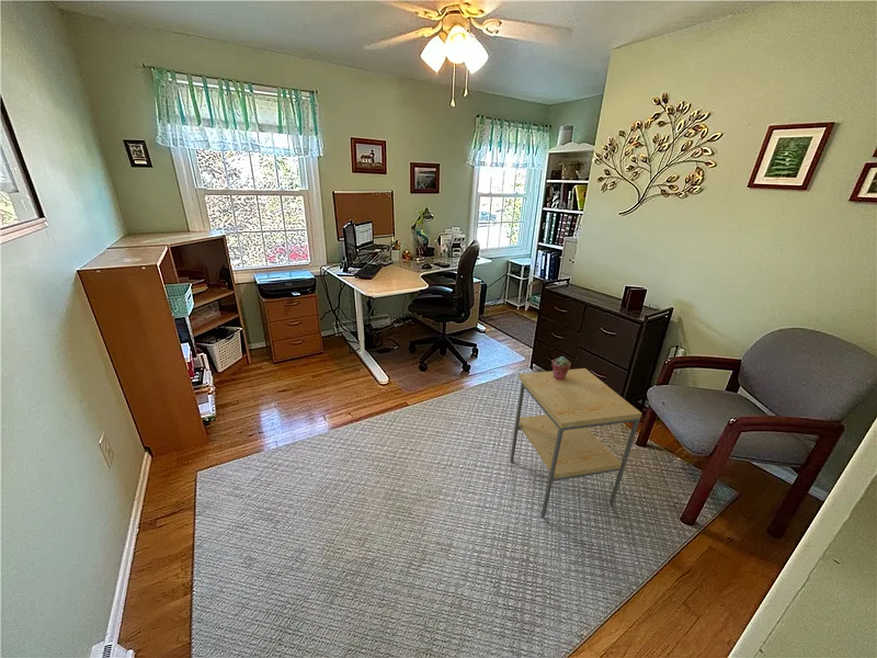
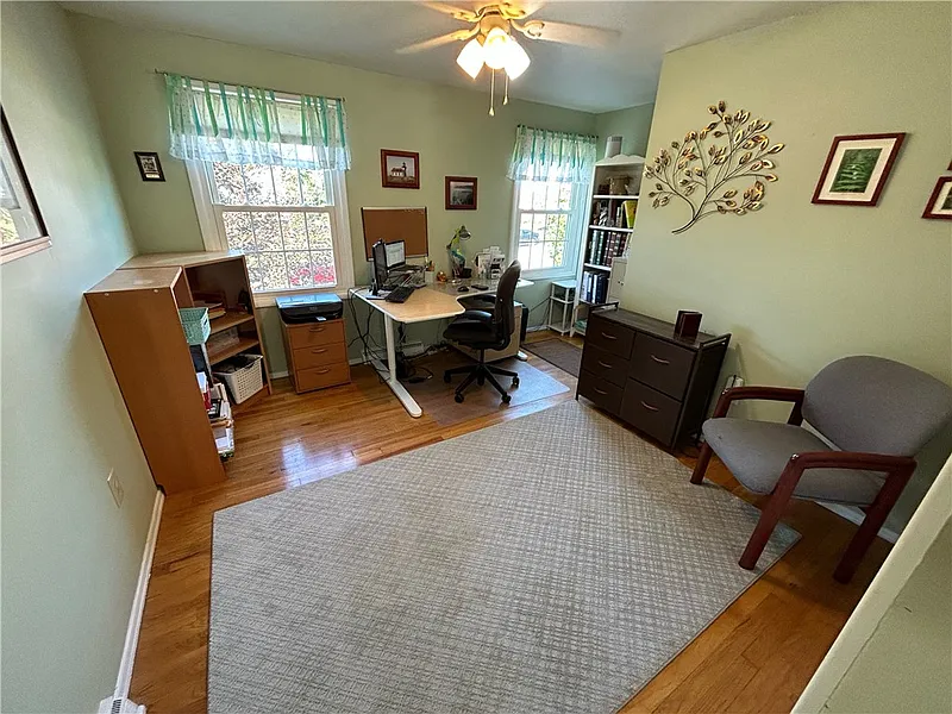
- side table (565, 438)
- potted succulent (560, 366)
